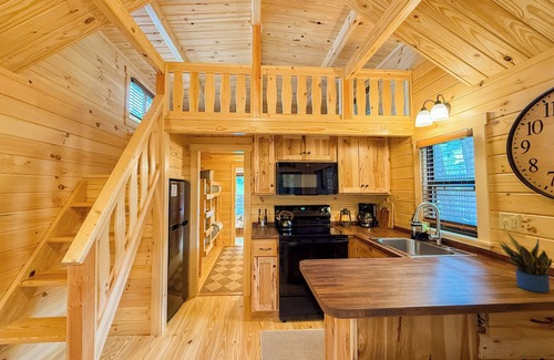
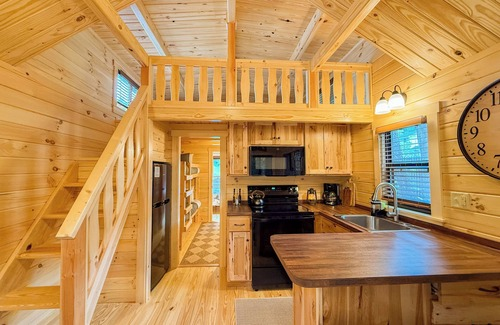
- potted plant (520, 256)
